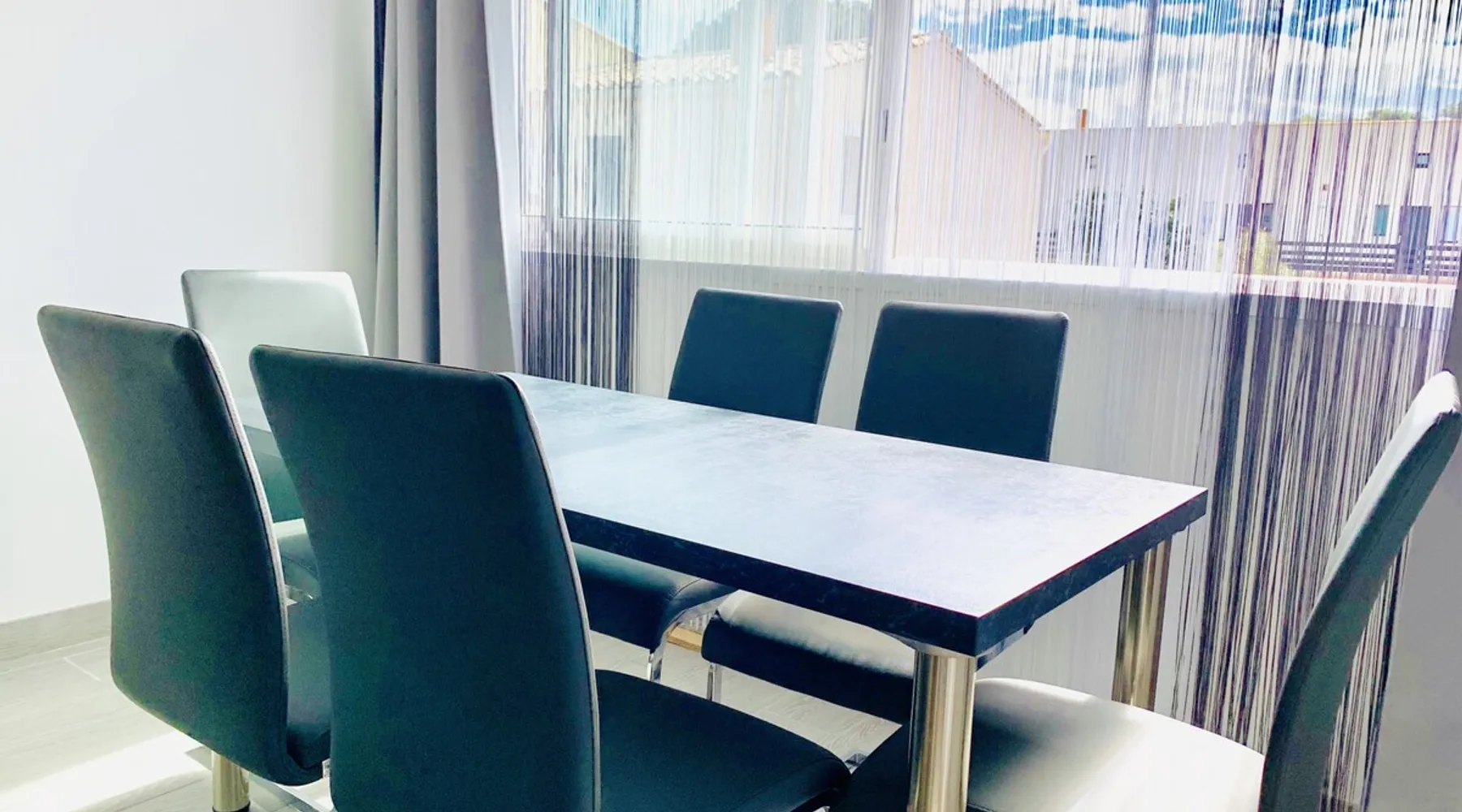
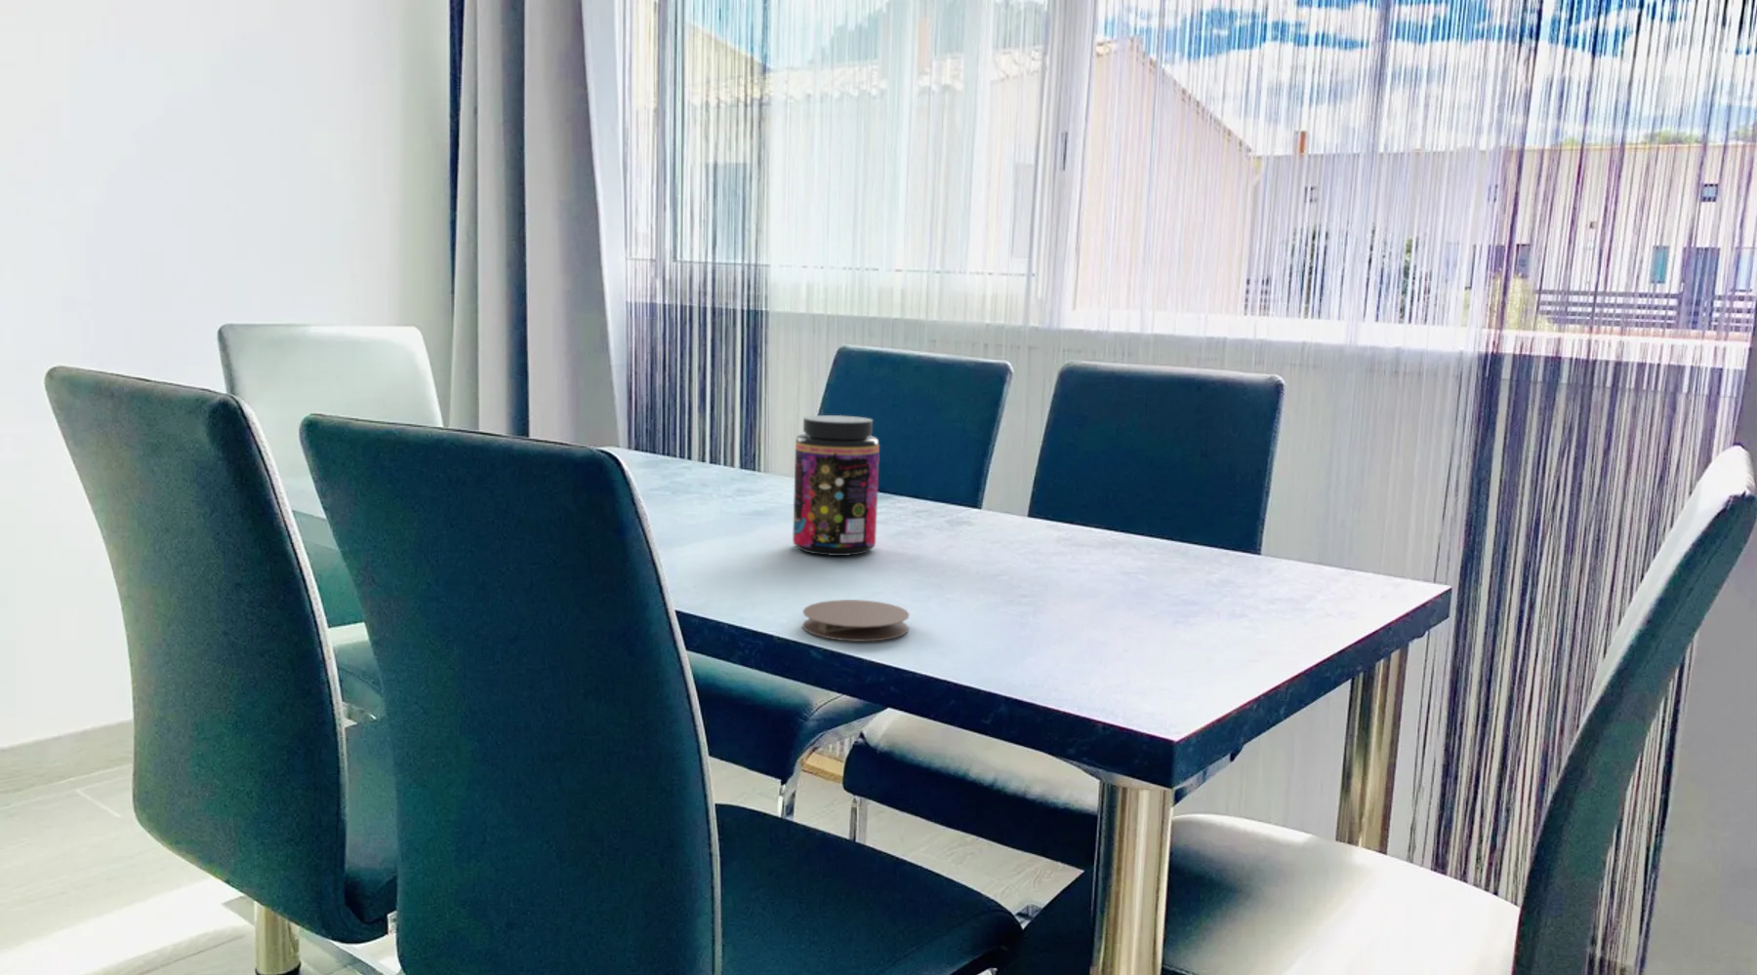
+ coaster (856, 620)
+ jar (835, 484)
